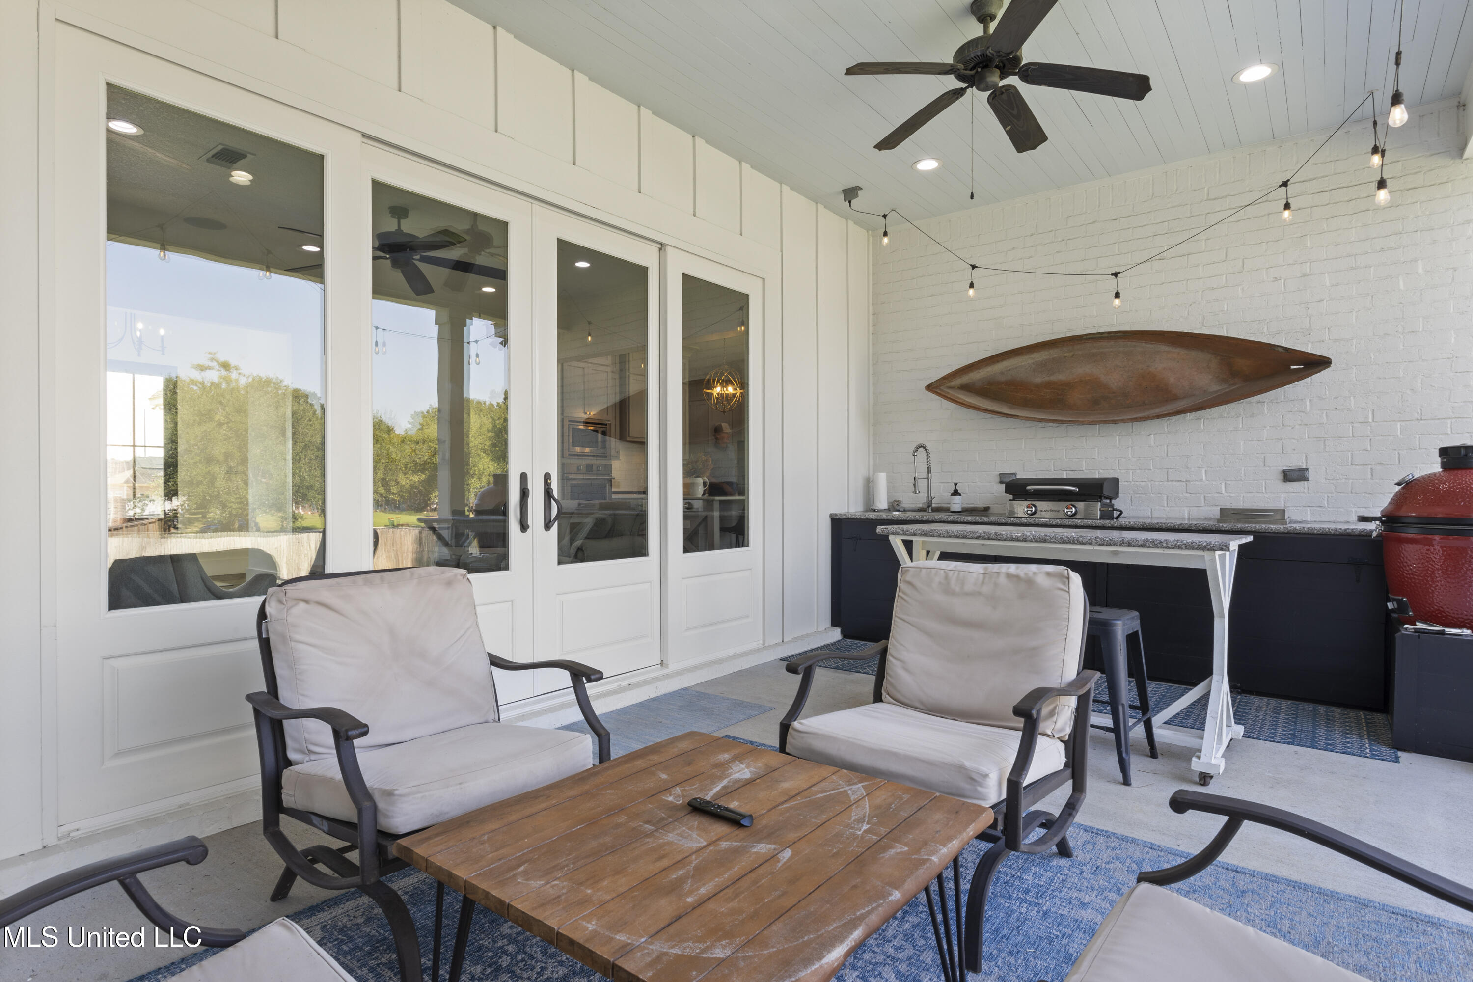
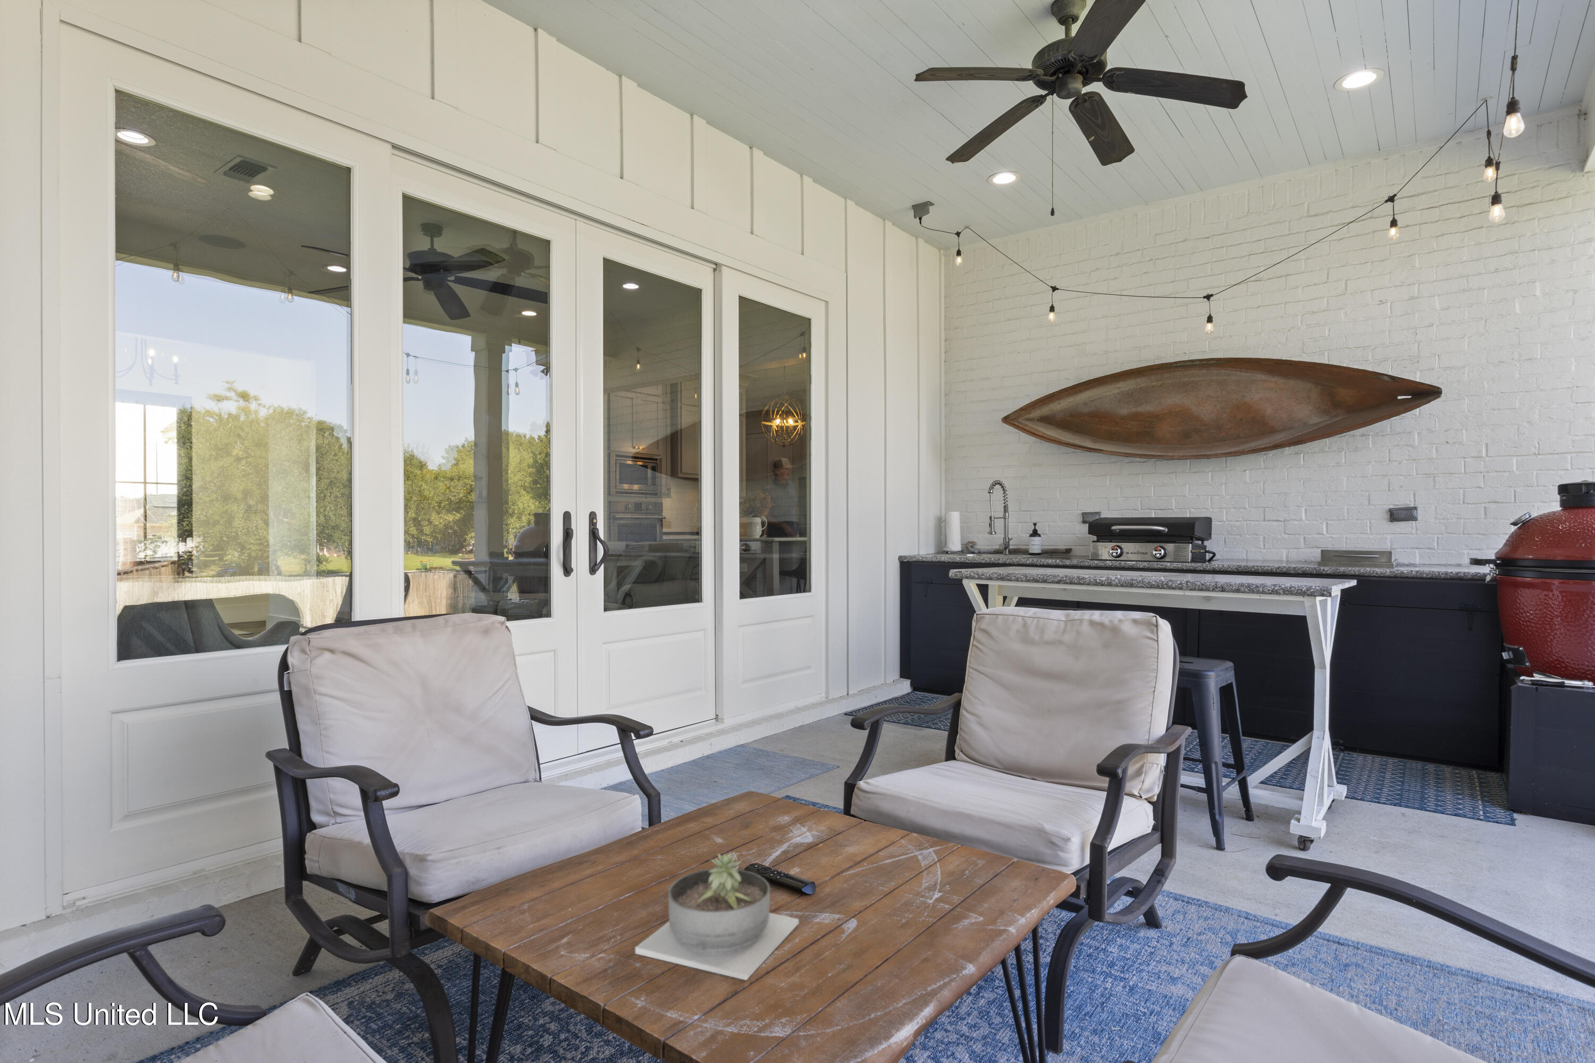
+ succulent planter (719, 895)
